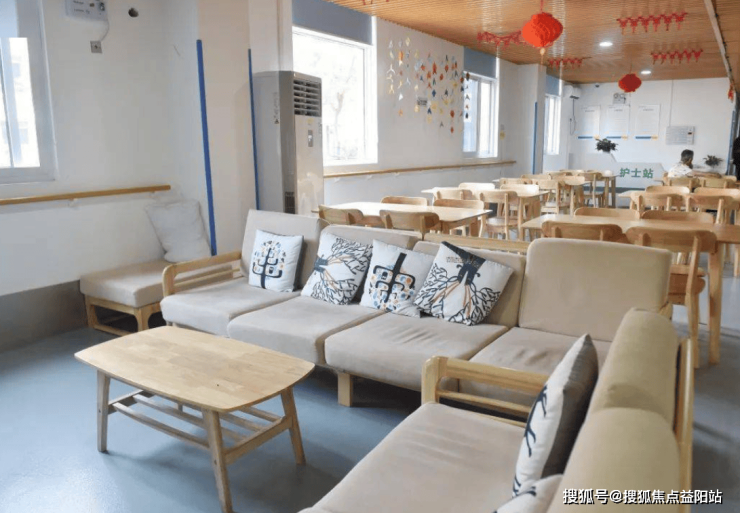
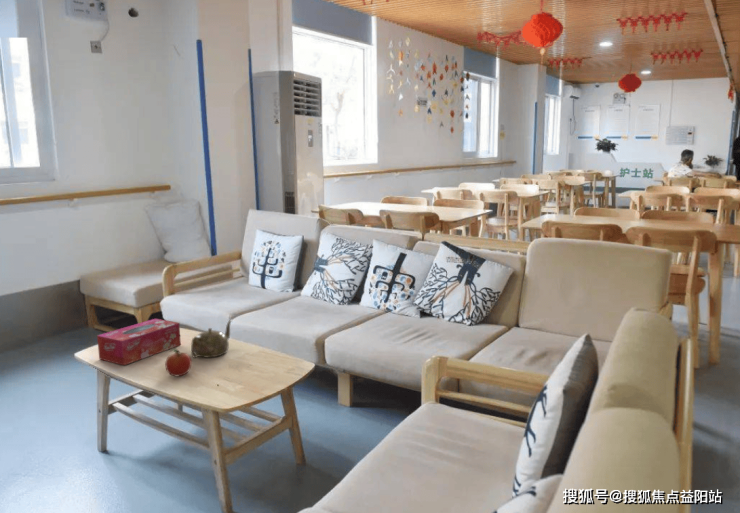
+ fruit (178, 362)
+ tissue box (140, 340)
+ teapot (212, 339)
